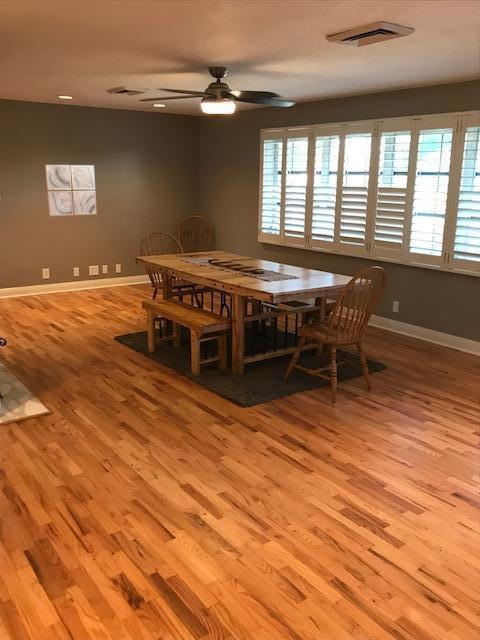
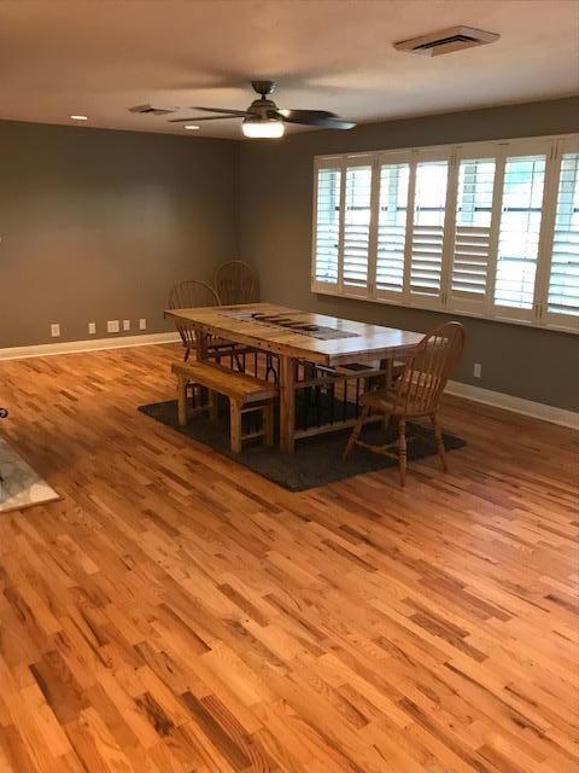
- wall art (71, 191)
